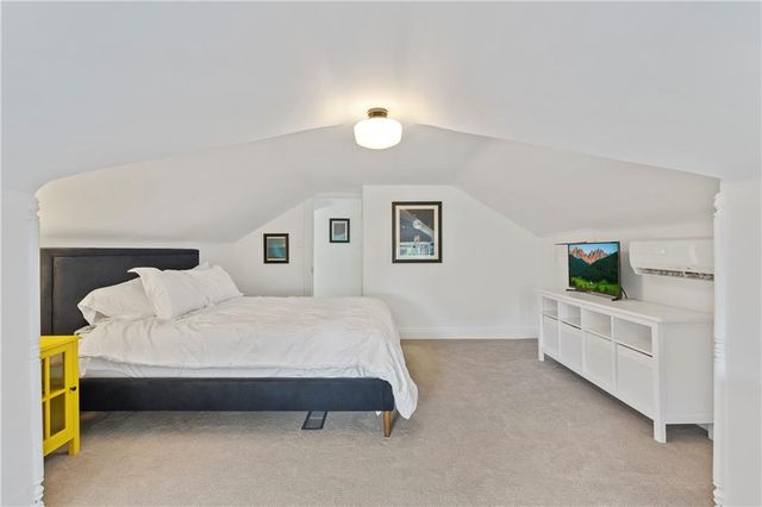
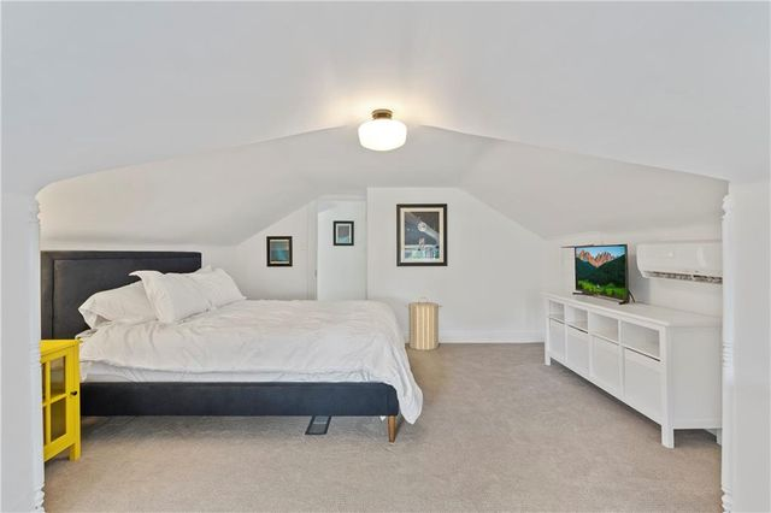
+ laundry hamper (423, 322)
